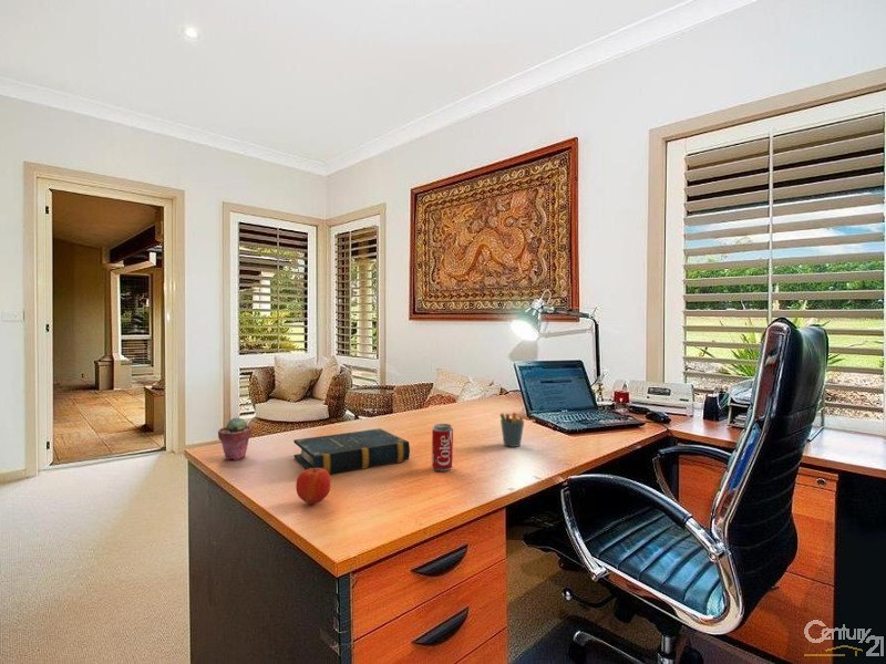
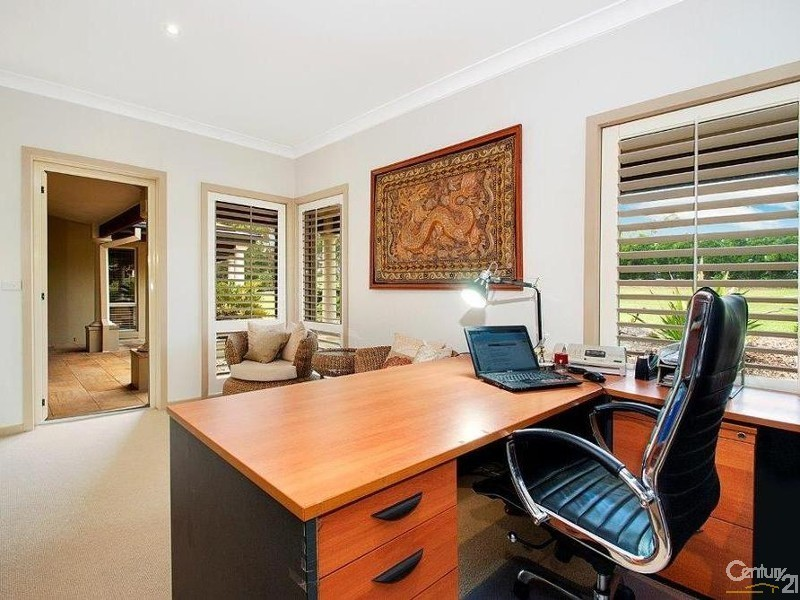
- beverage can (442, 446)
- book (351, 449)
- apple (313, 484)
- pen holder (512, 426)
- potted succulent (235, 436)
